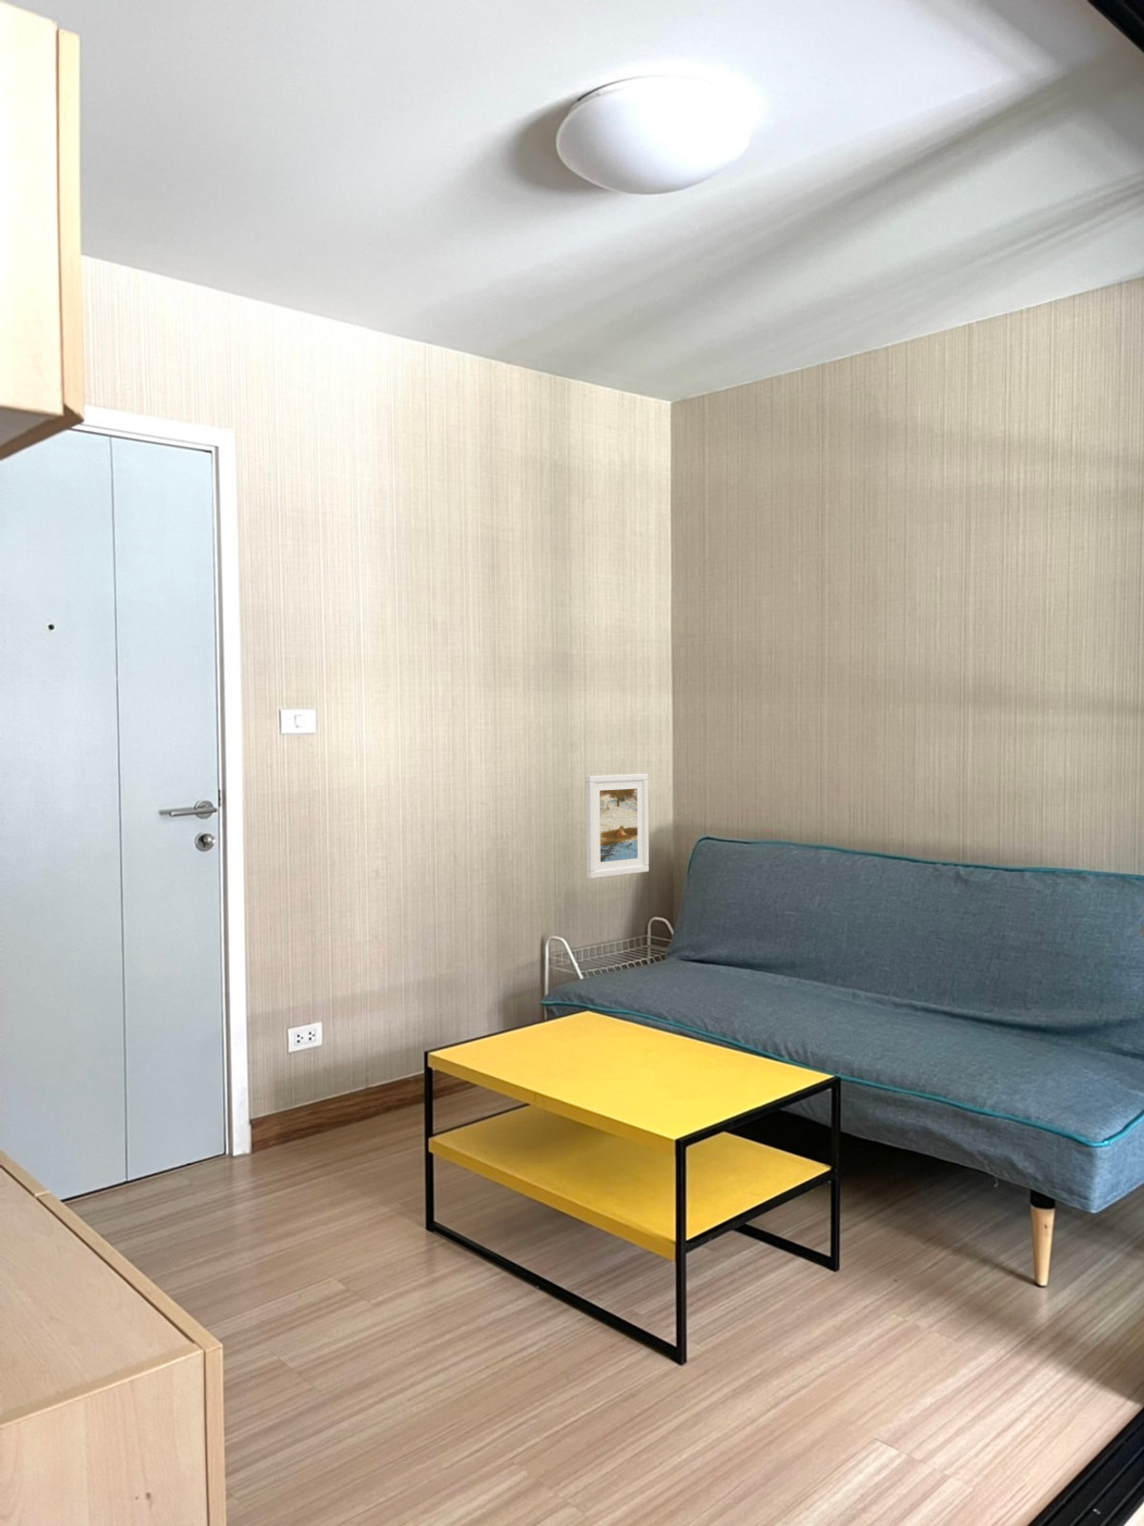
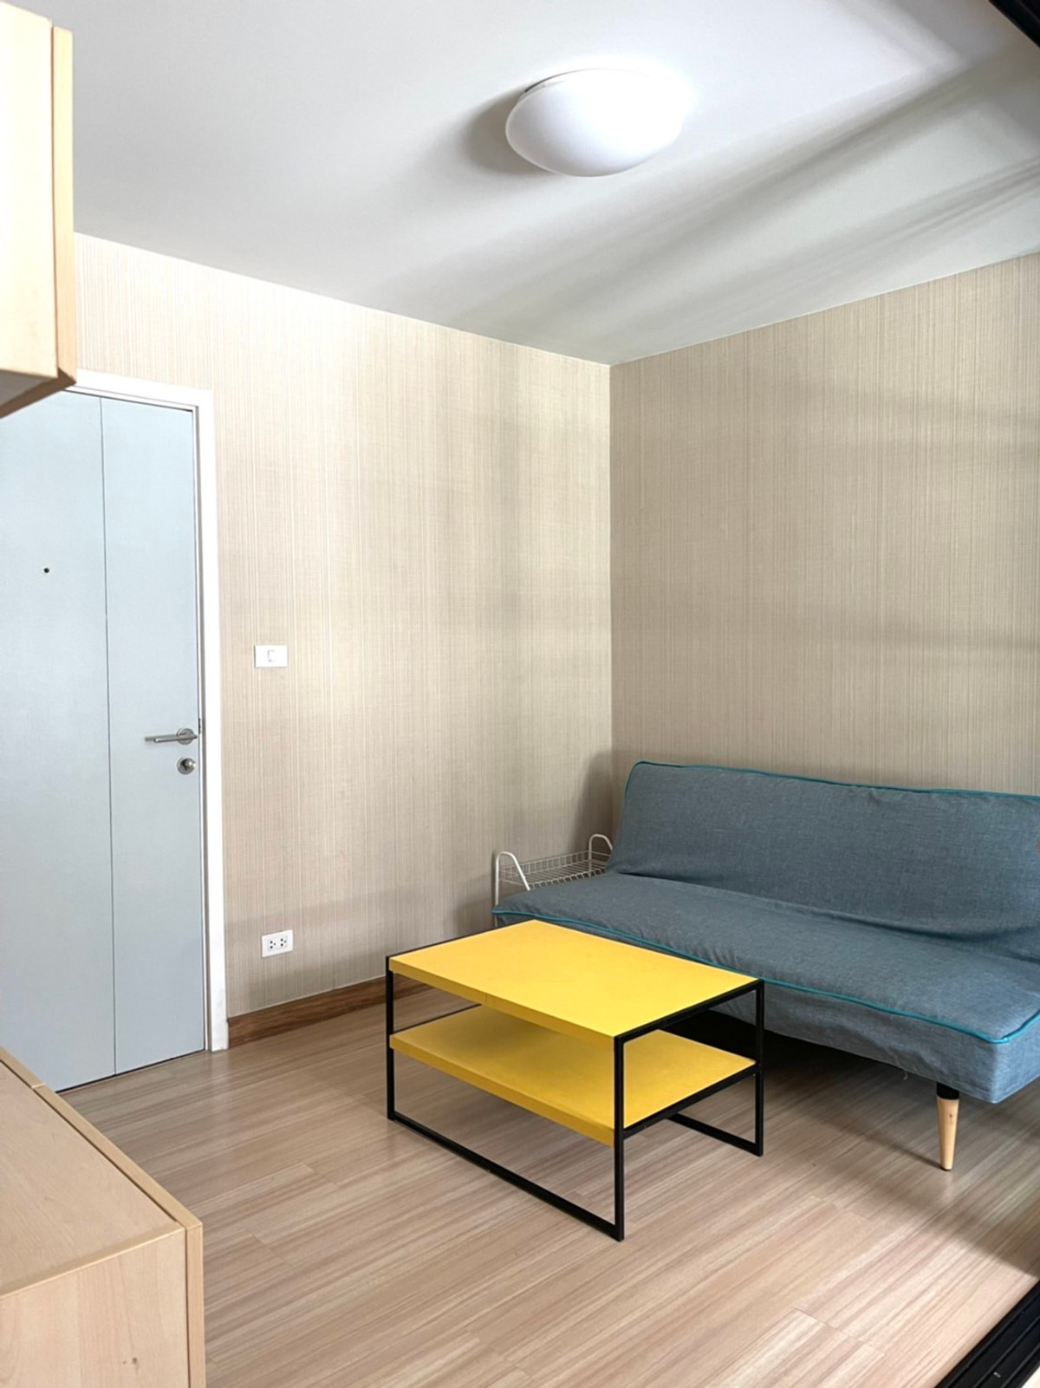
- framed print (618, 824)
